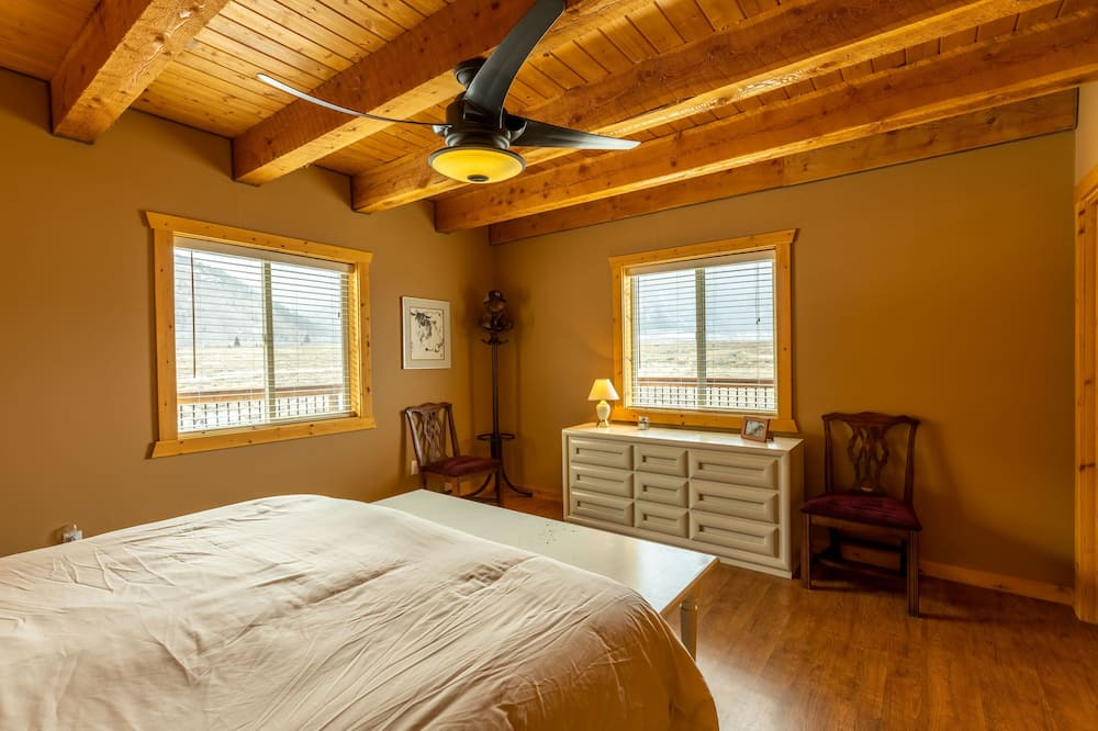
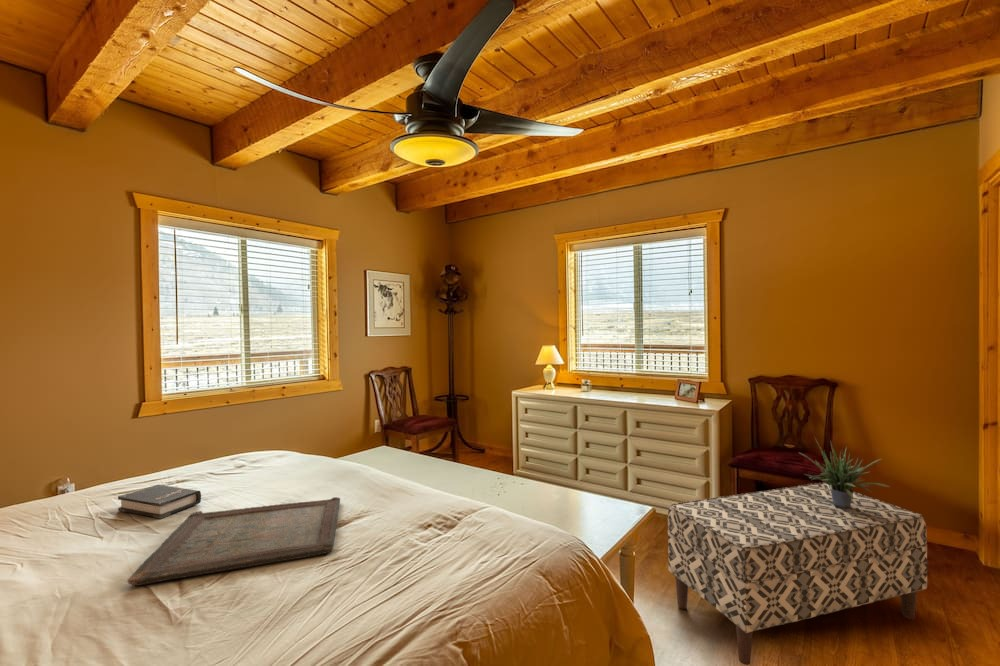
+ bench (792, 560)
+ potted plant (841, 470)
+ serving tray (254, 532)
+ hardback book (160, 499)
